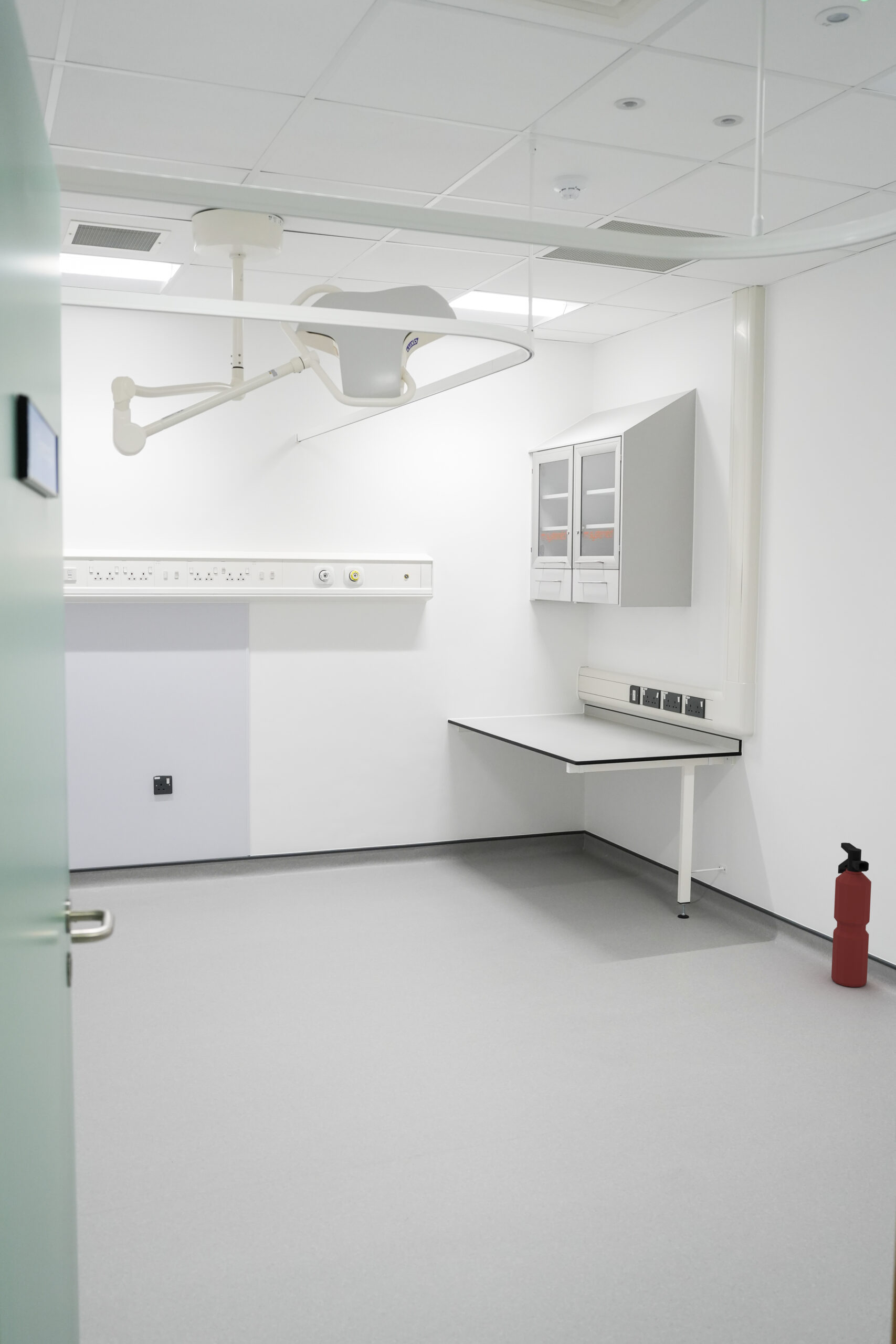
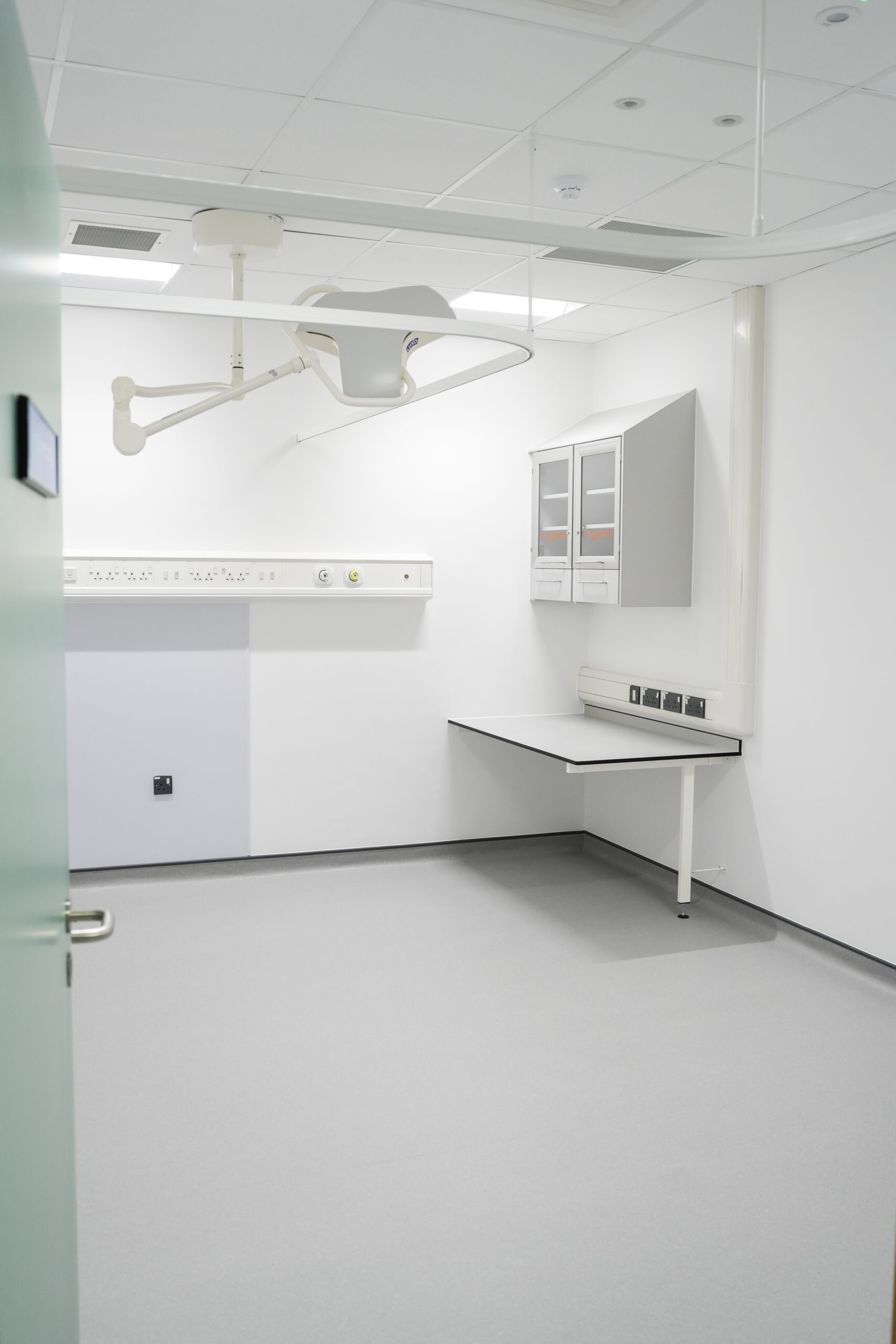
- fire extinguisher (849, 914)
